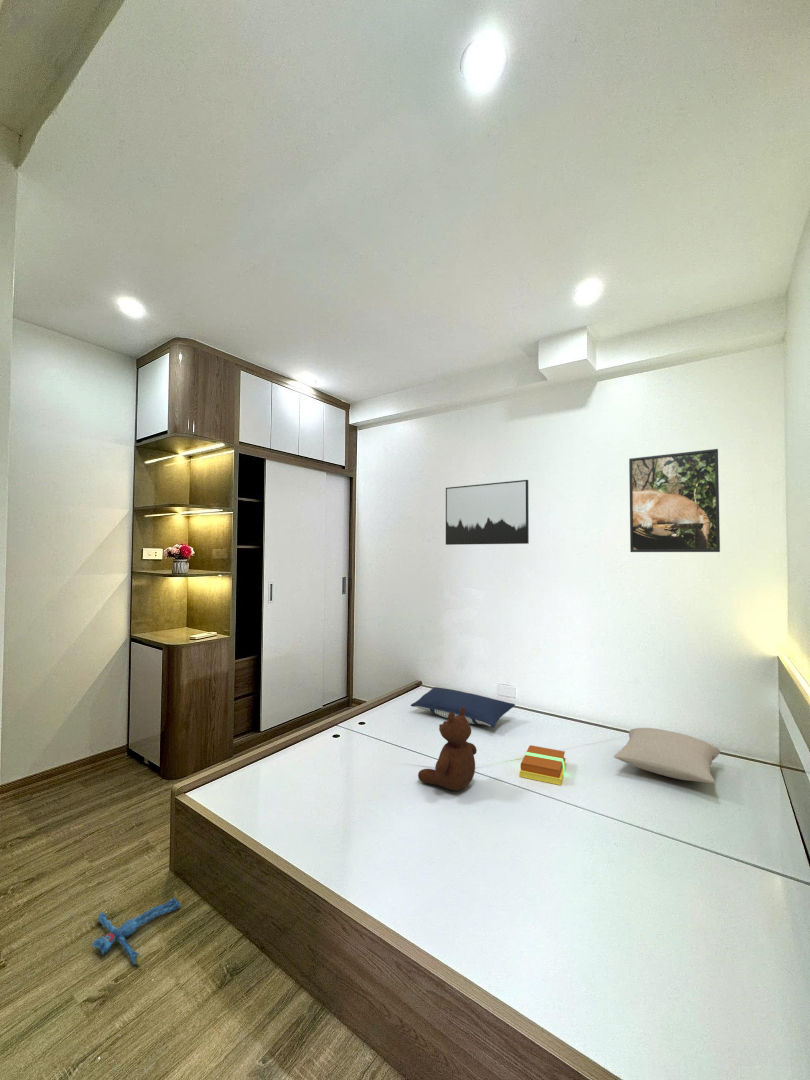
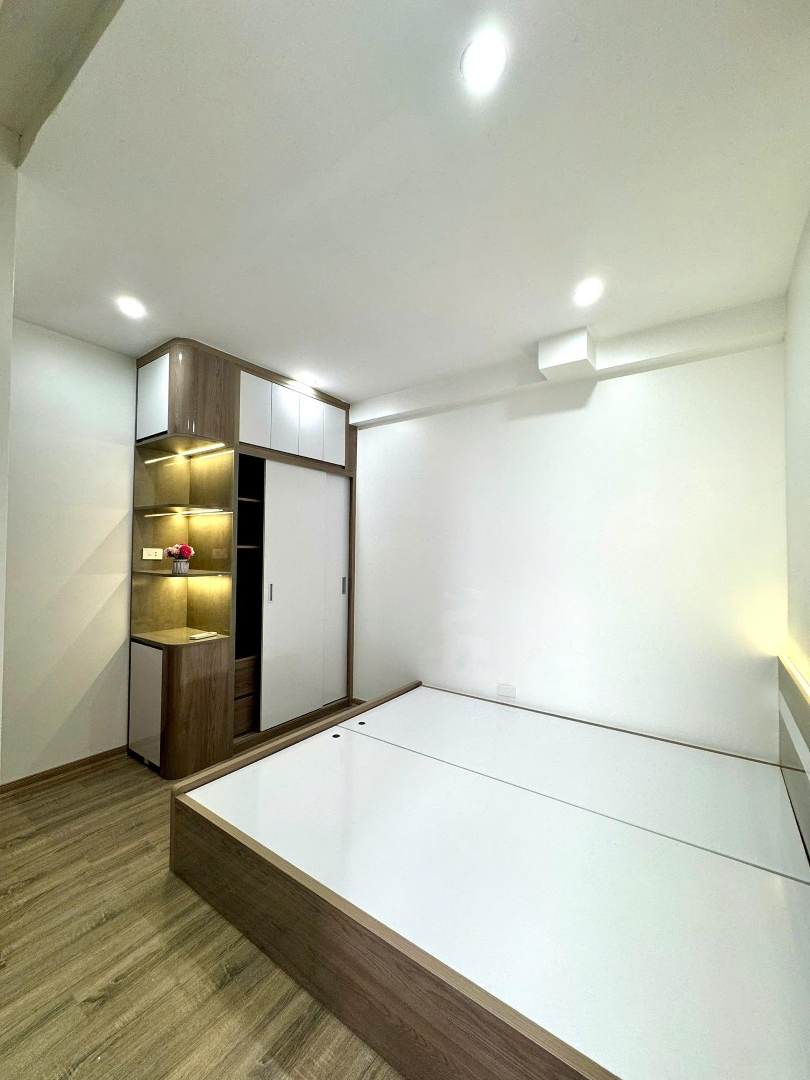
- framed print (672, 502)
- teddy bear (447, 745)
- pillow (461, 705)
- wall art (484, 514)
- pillow (667, 753)
- plush toy (140, 921)
- book (543, 763)
